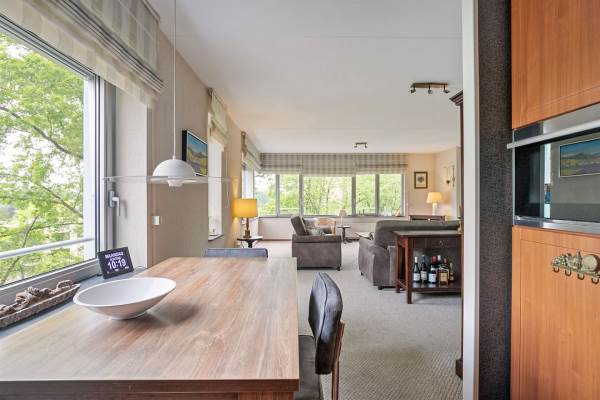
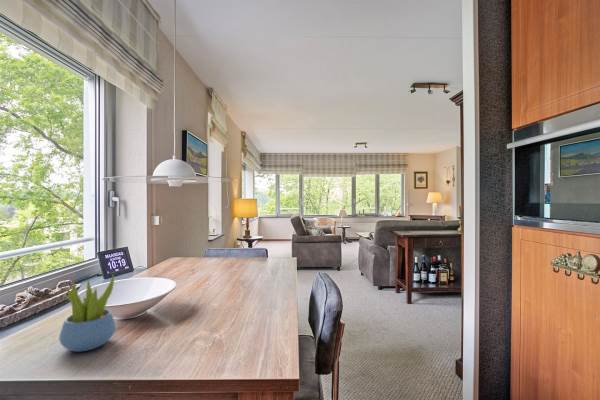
+ succulent plant (88, 310)
